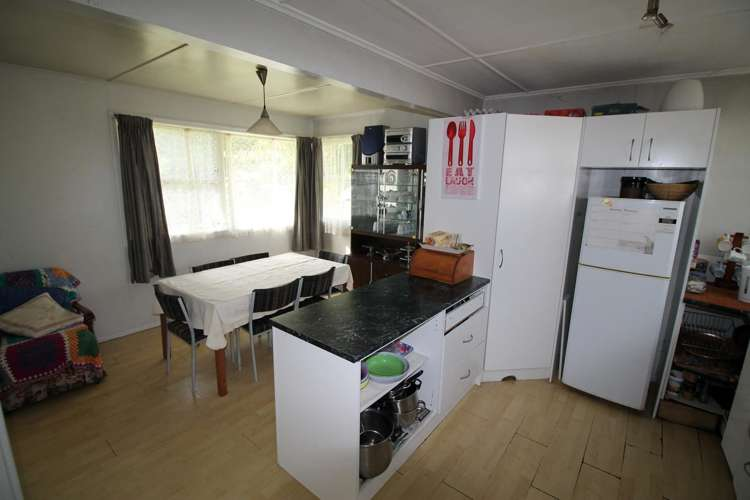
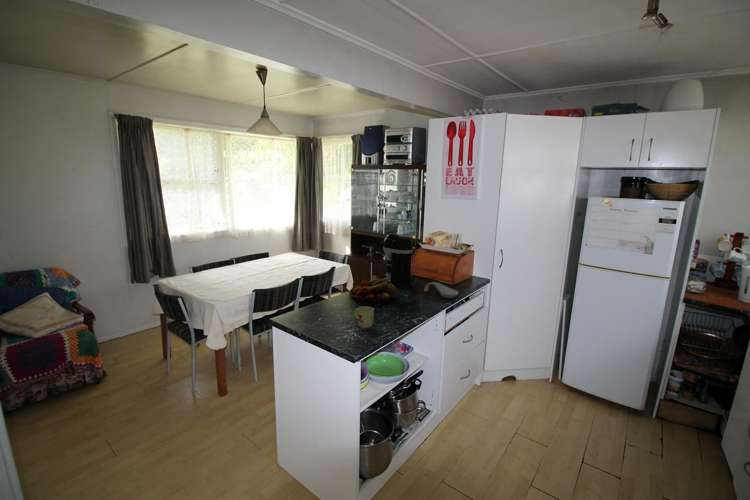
+ spoon rest (440, 289)
+ mug (362, 316)
+ fruit bowl (372, 289)
+ coffee maker (397, 259)
